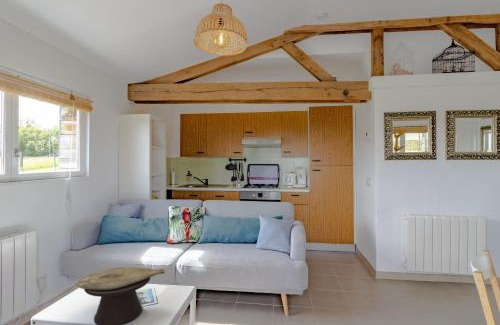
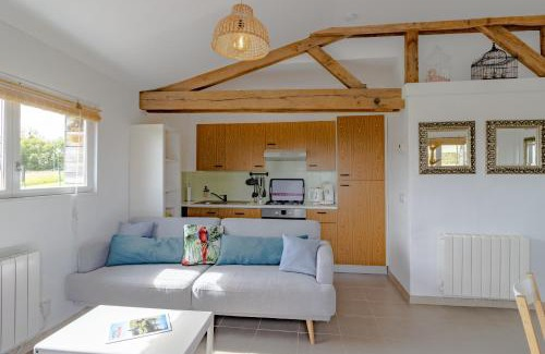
- decorative bowl (122, 294)
